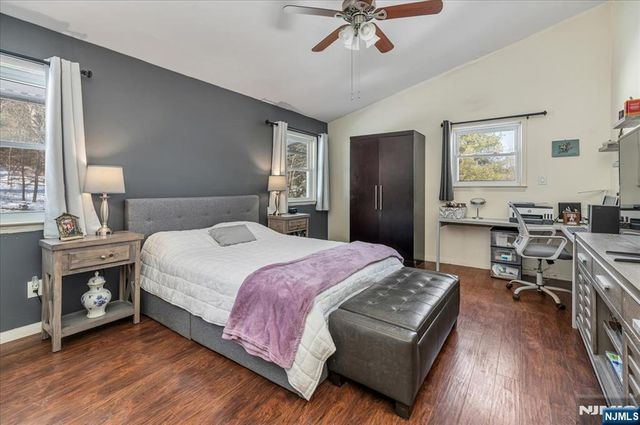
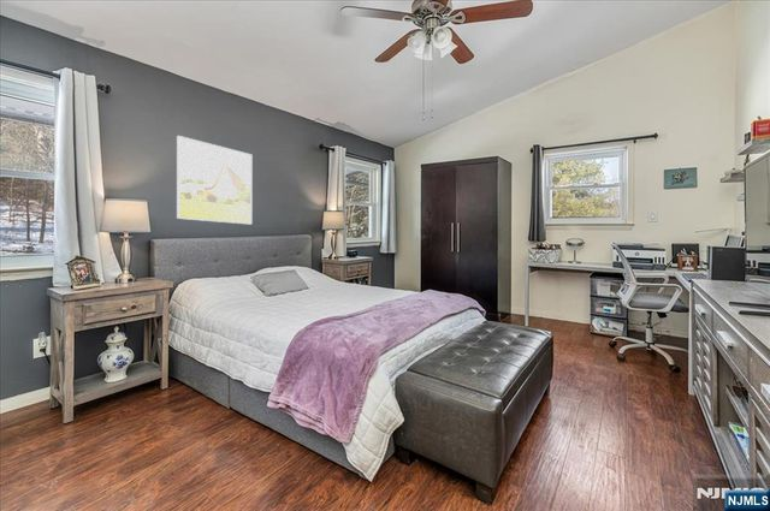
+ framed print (217, 183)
